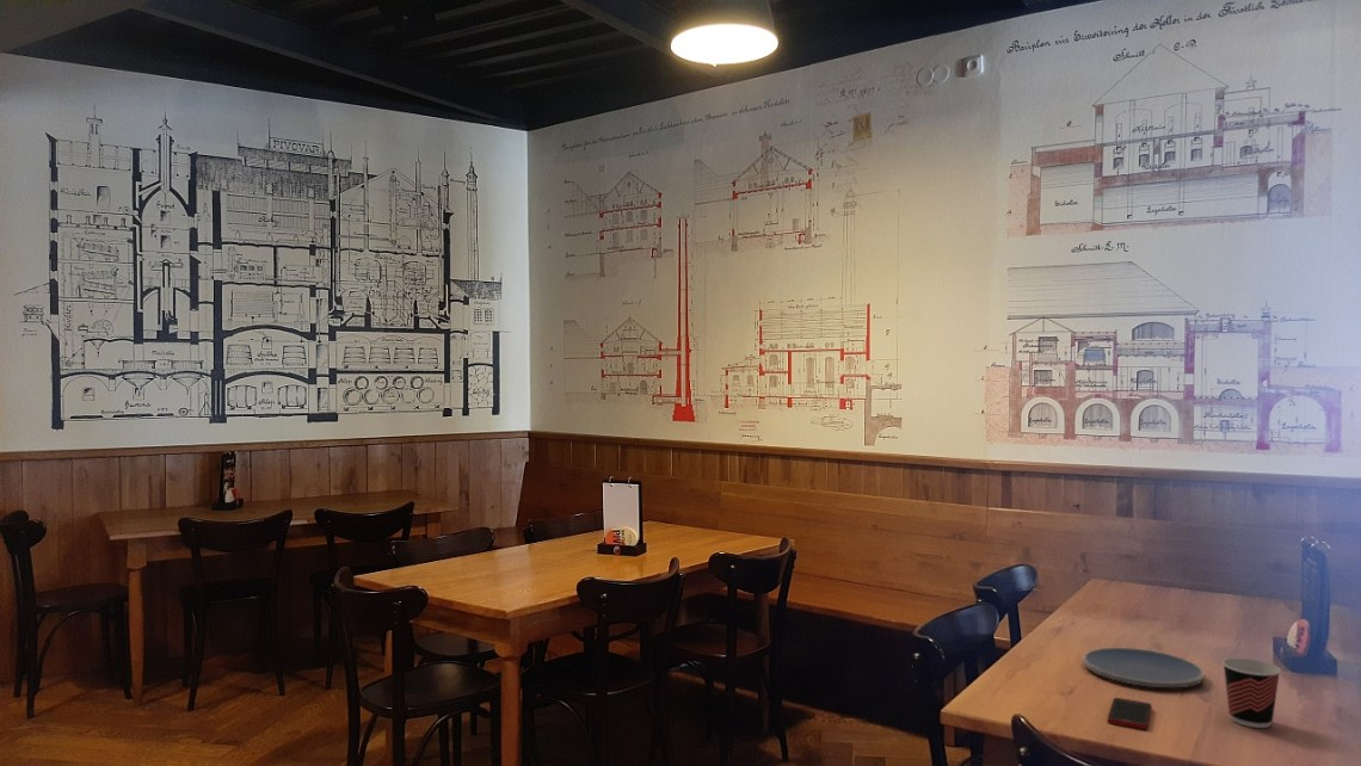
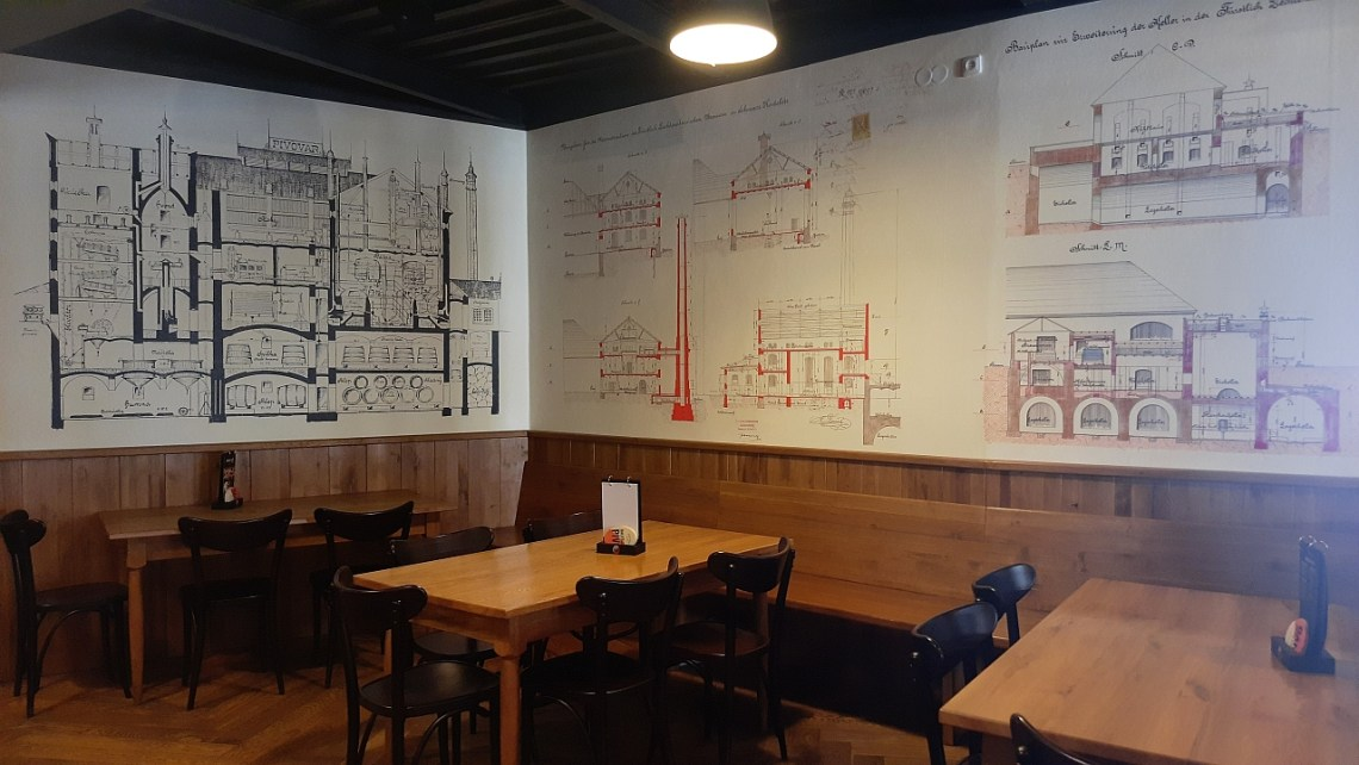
- cup (1250, 693)
- cell phone (1129, 712)
- plate (1141, 668)
